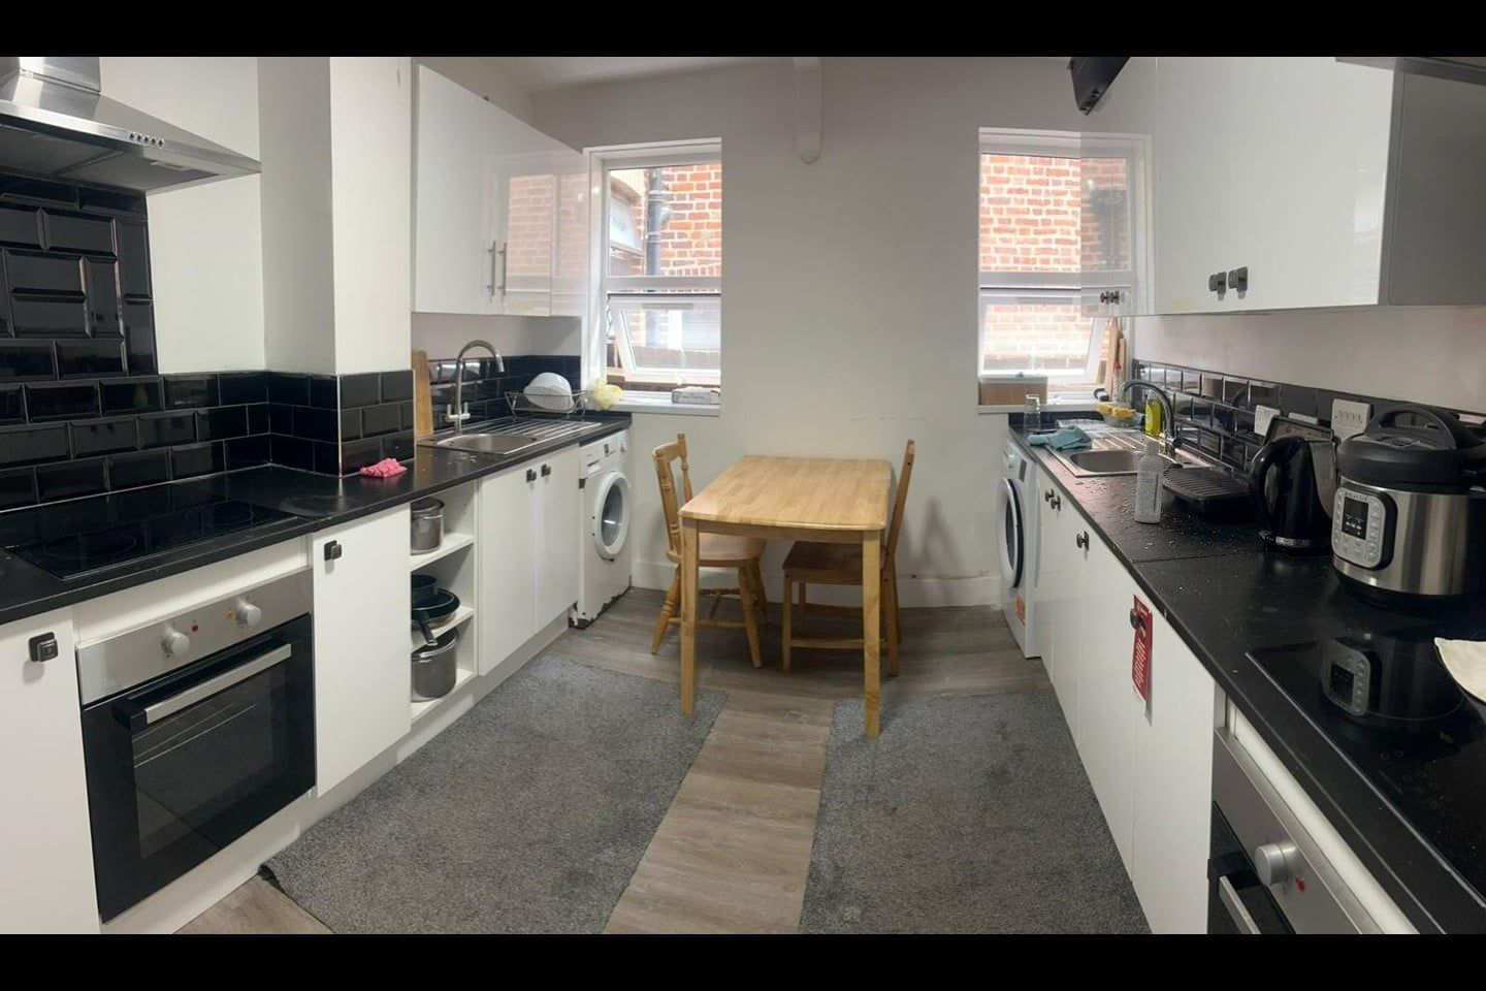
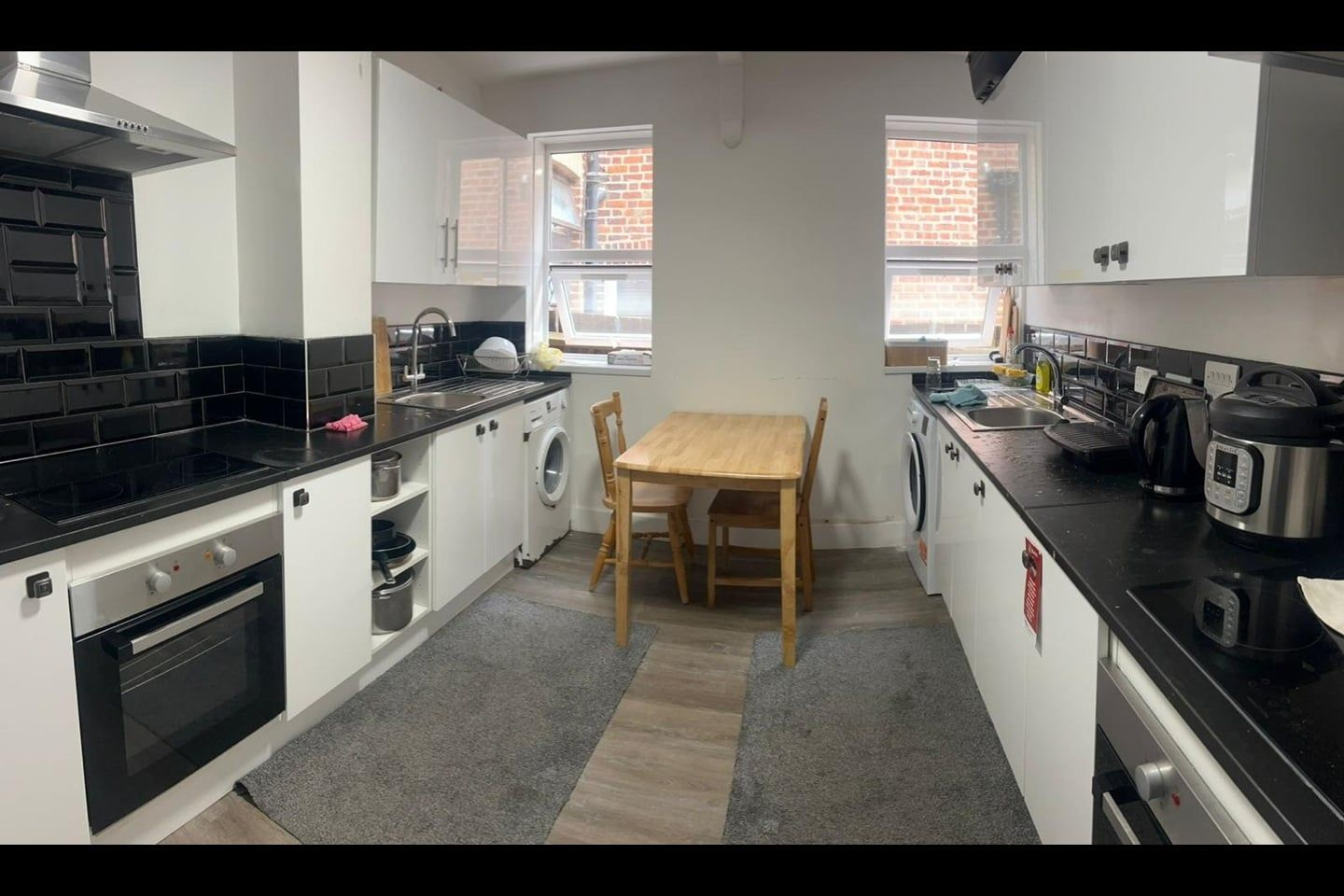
- bottle (1150, 481)
